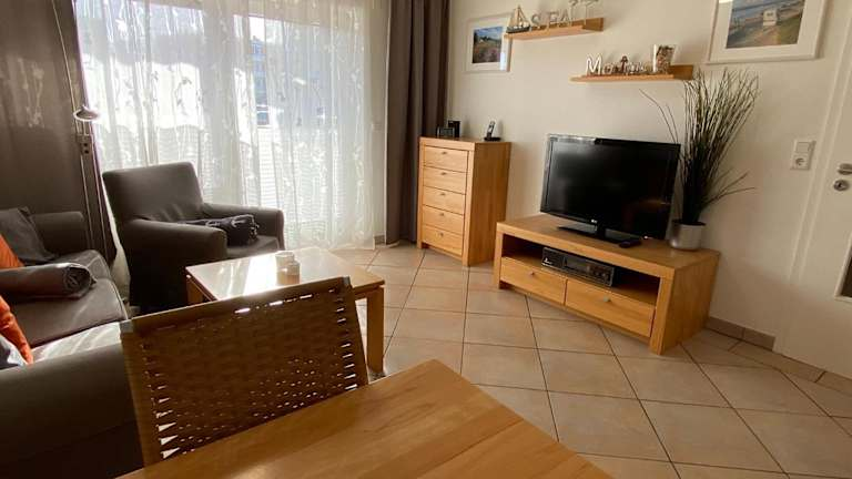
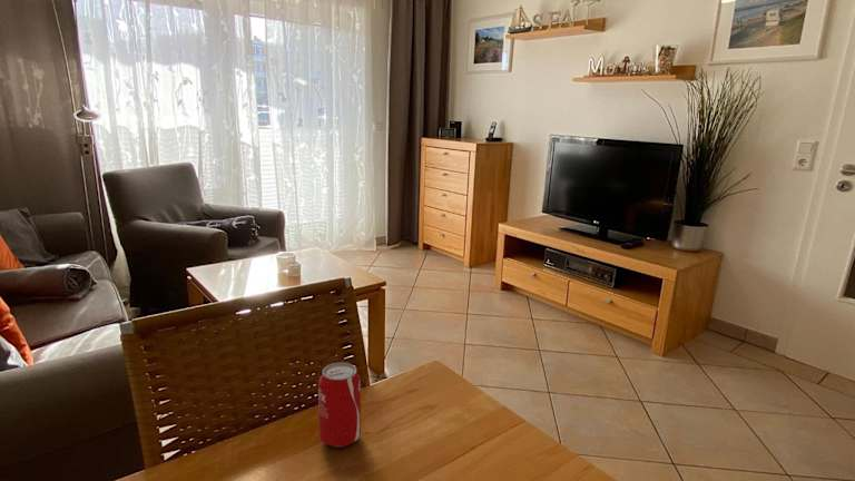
+ beverage can (340, 404)
